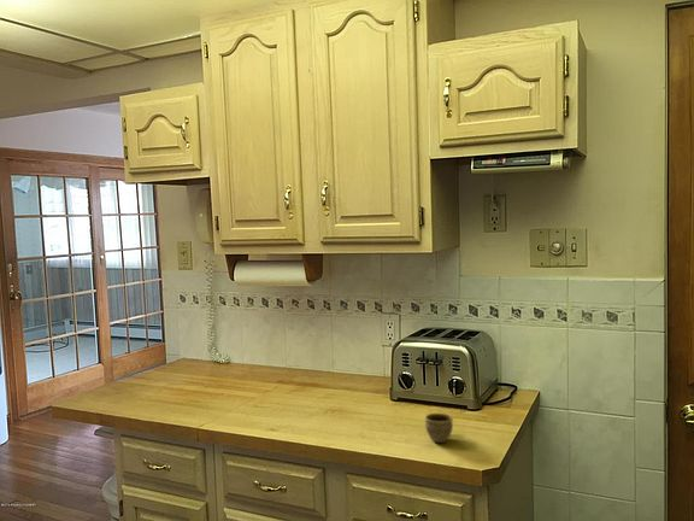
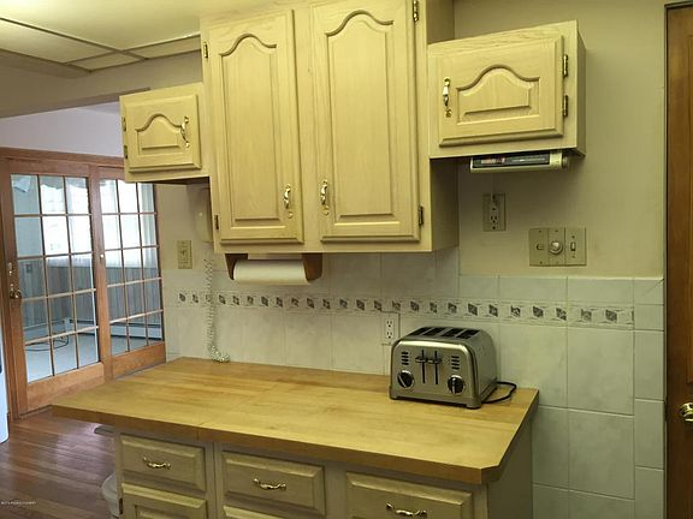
- cup (441, 427)
